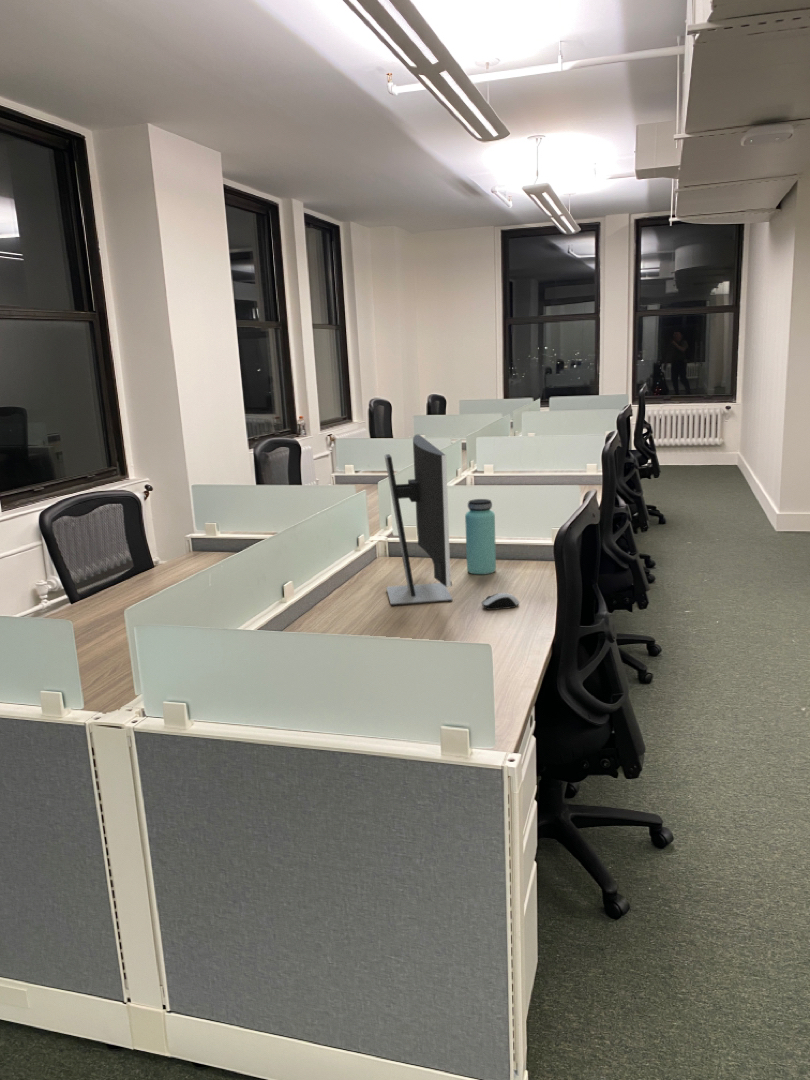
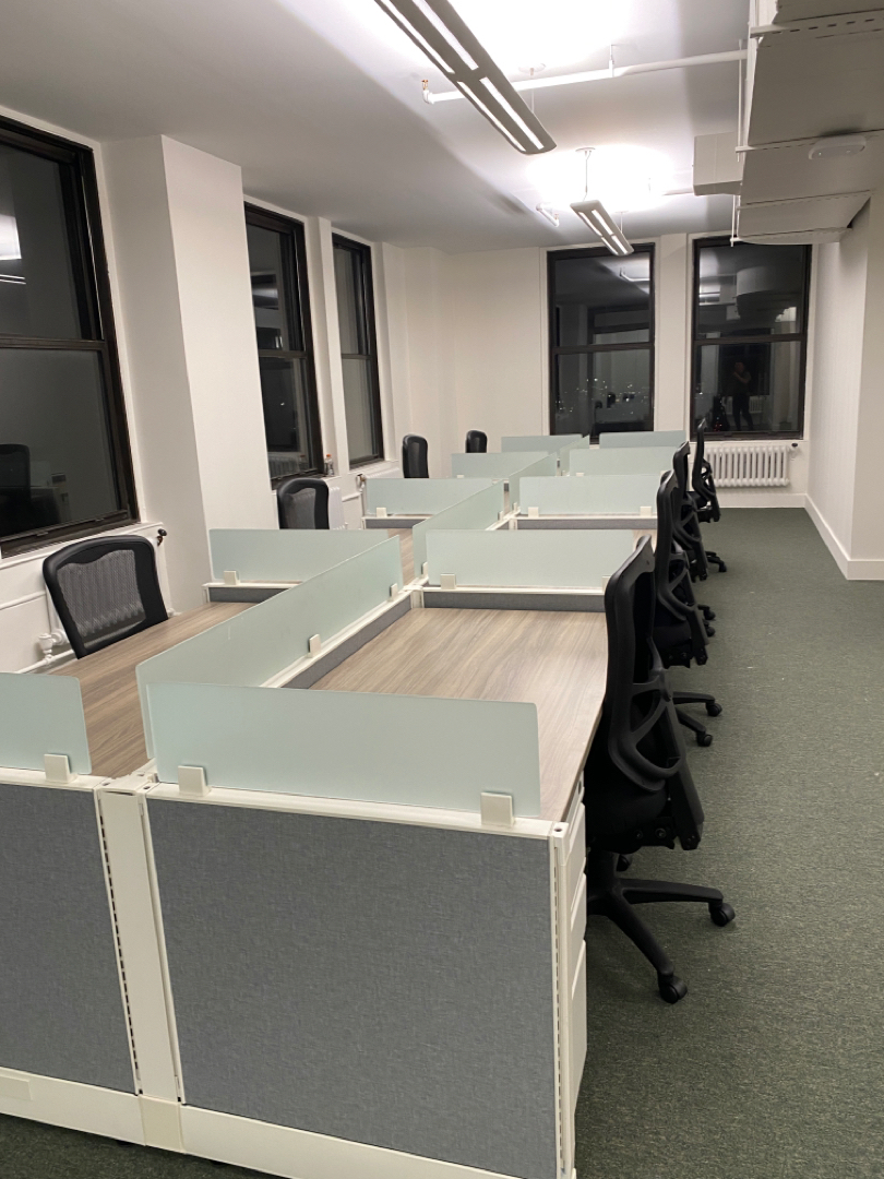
- computer mouse (500, 600)
- bottle (480, 536)
- computer monitor (416, 520)
